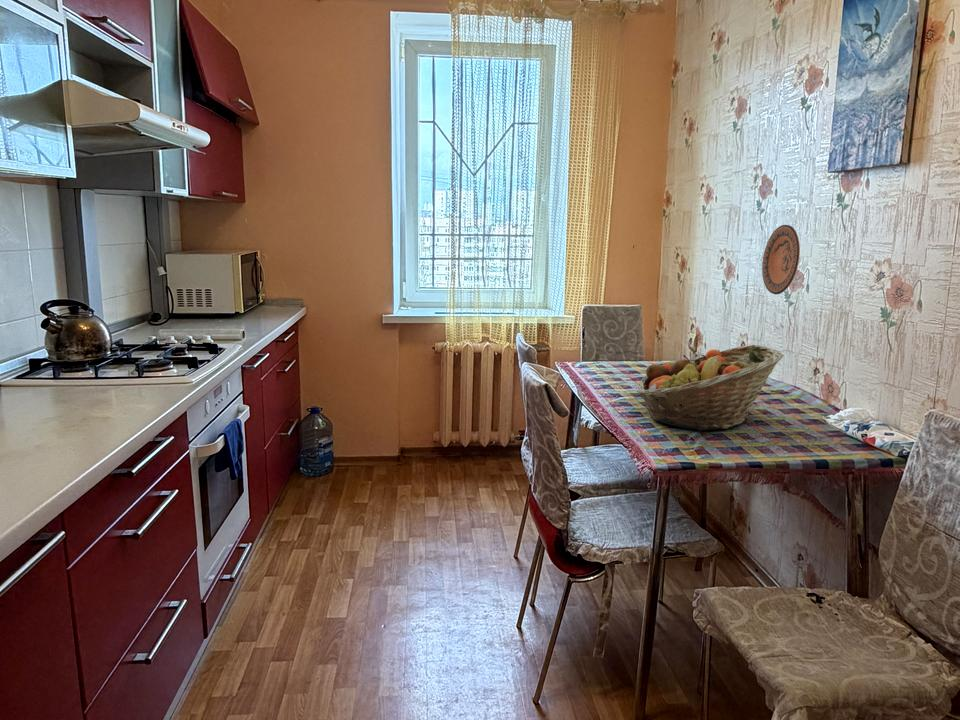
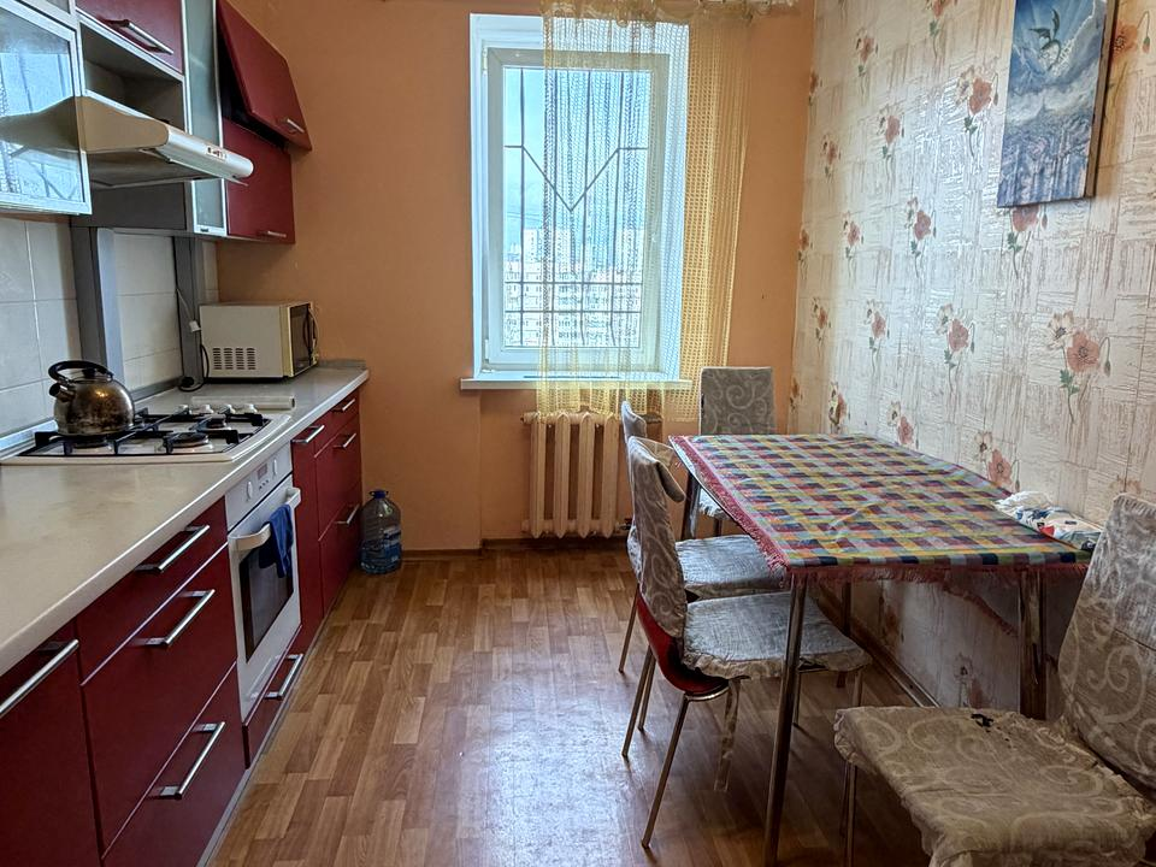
- decorative plate (781, 259)
- fruit basket (705, 382)
